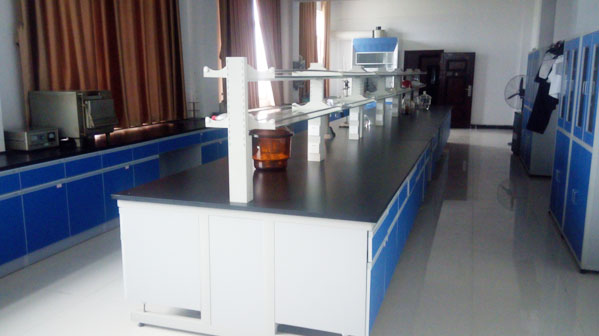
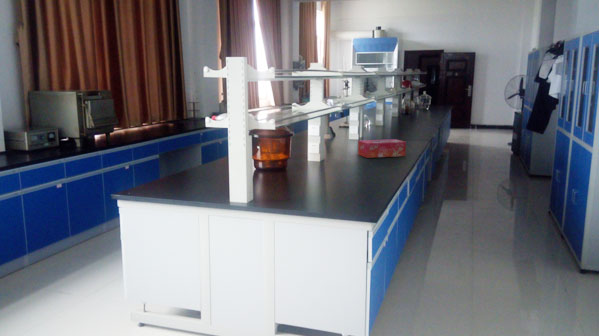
+ tissue box (381, 148)
